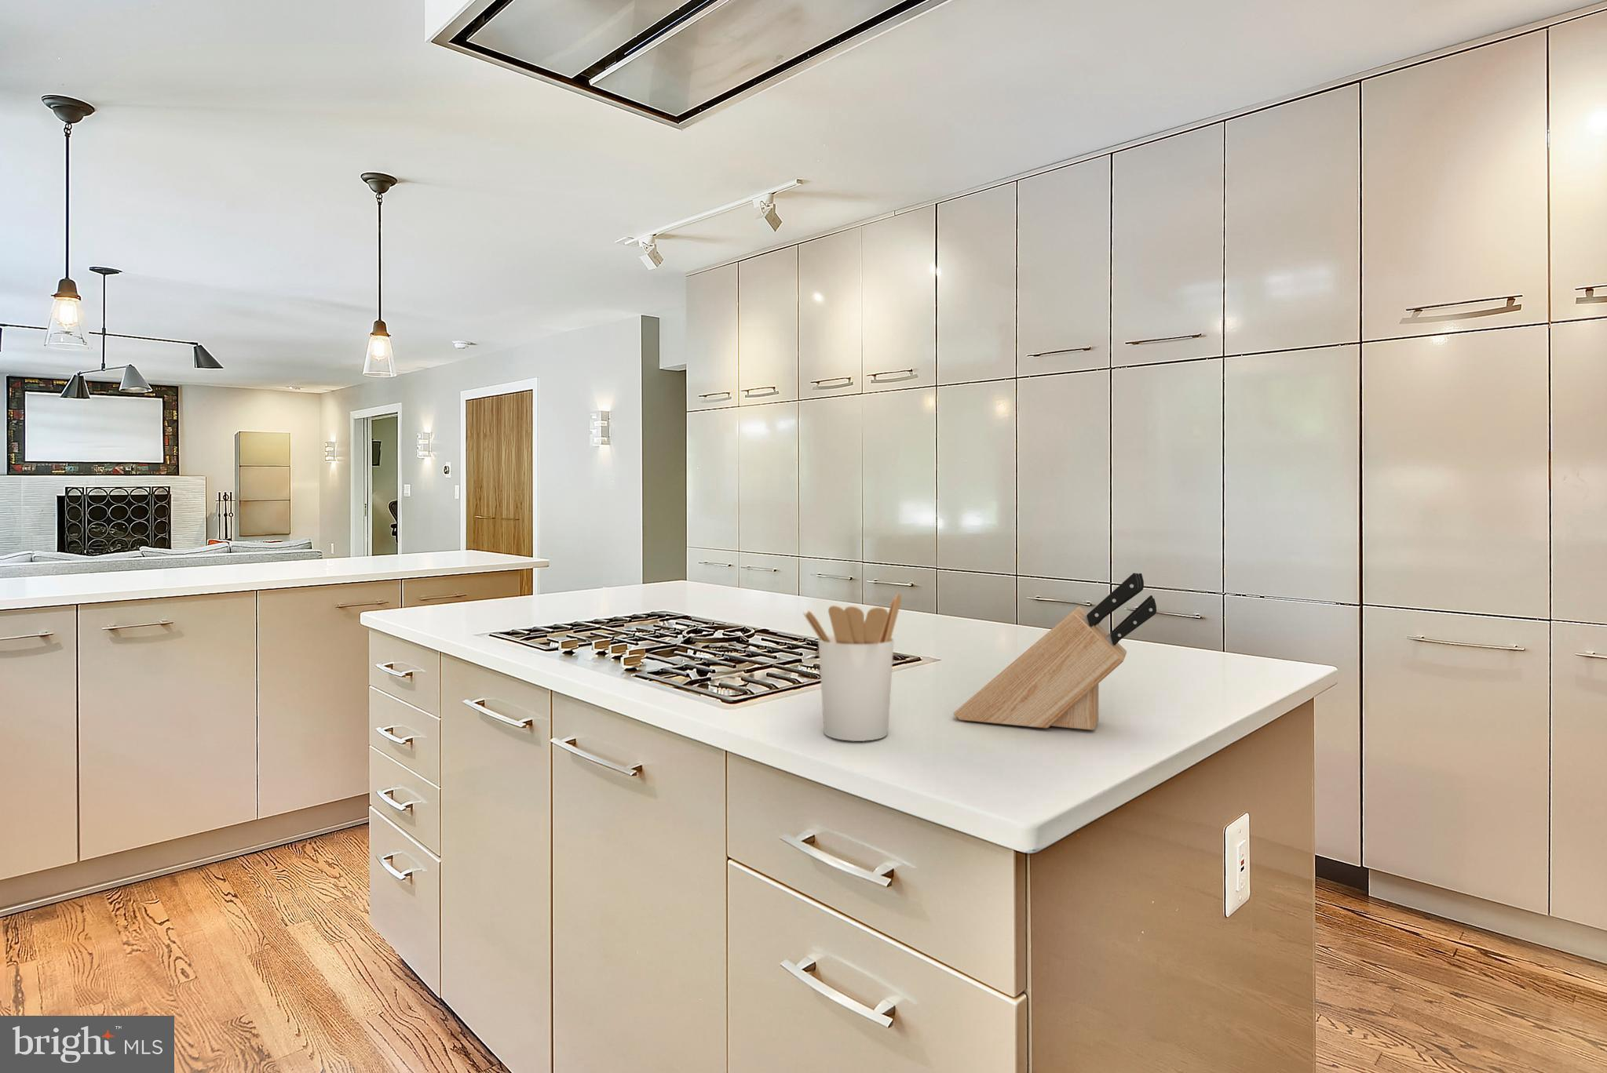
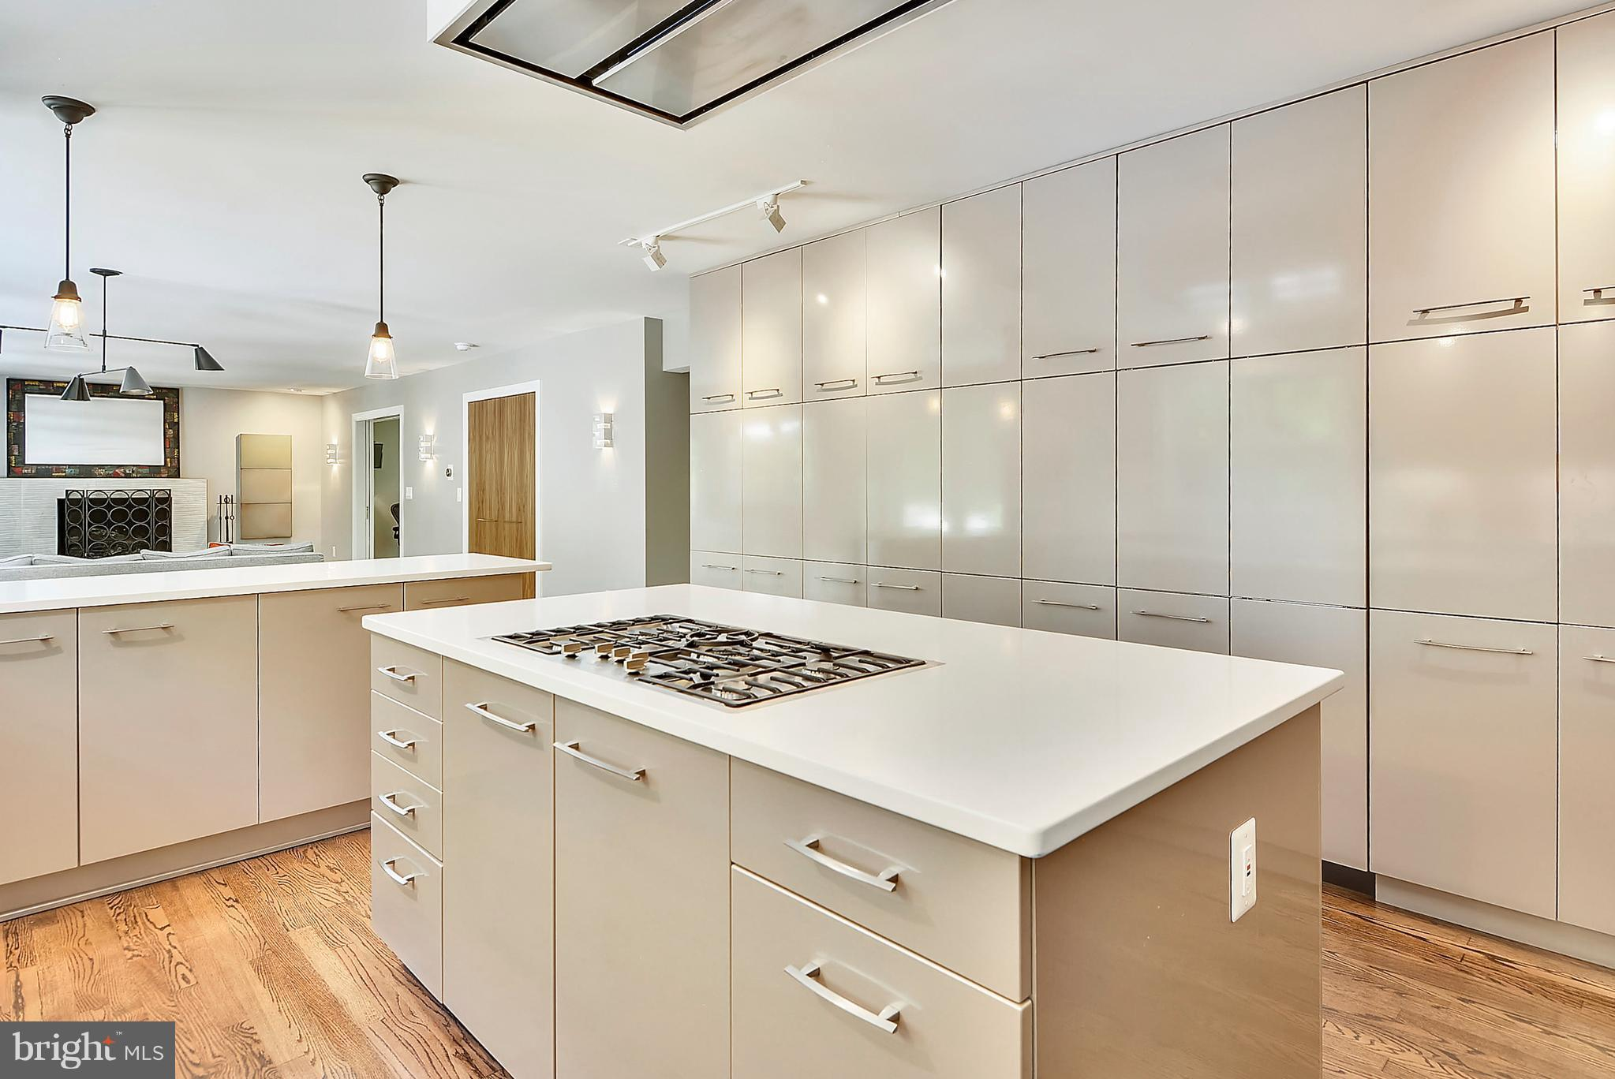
- knife block (1053, 645)
- utensil holder (857, 666)
